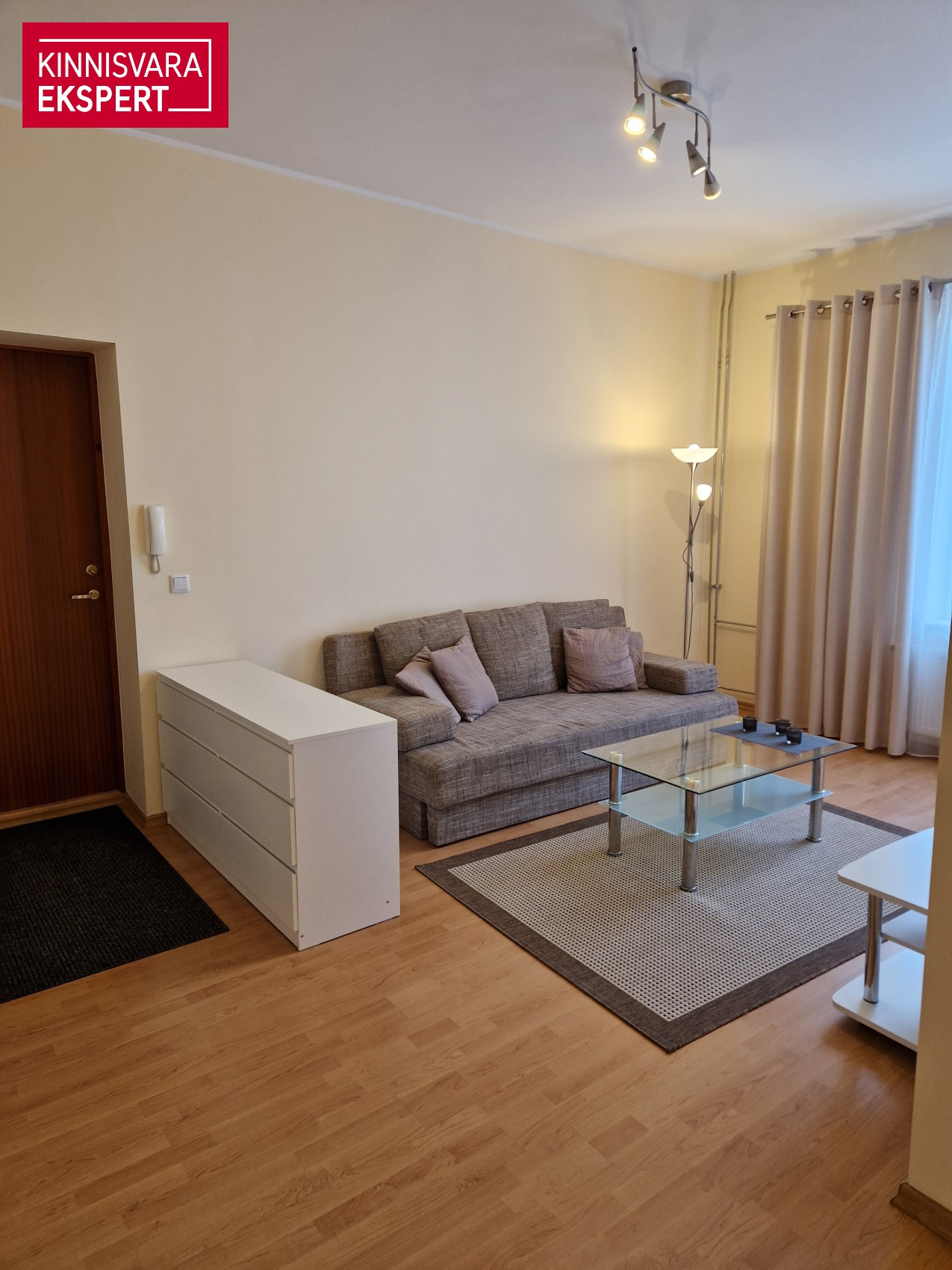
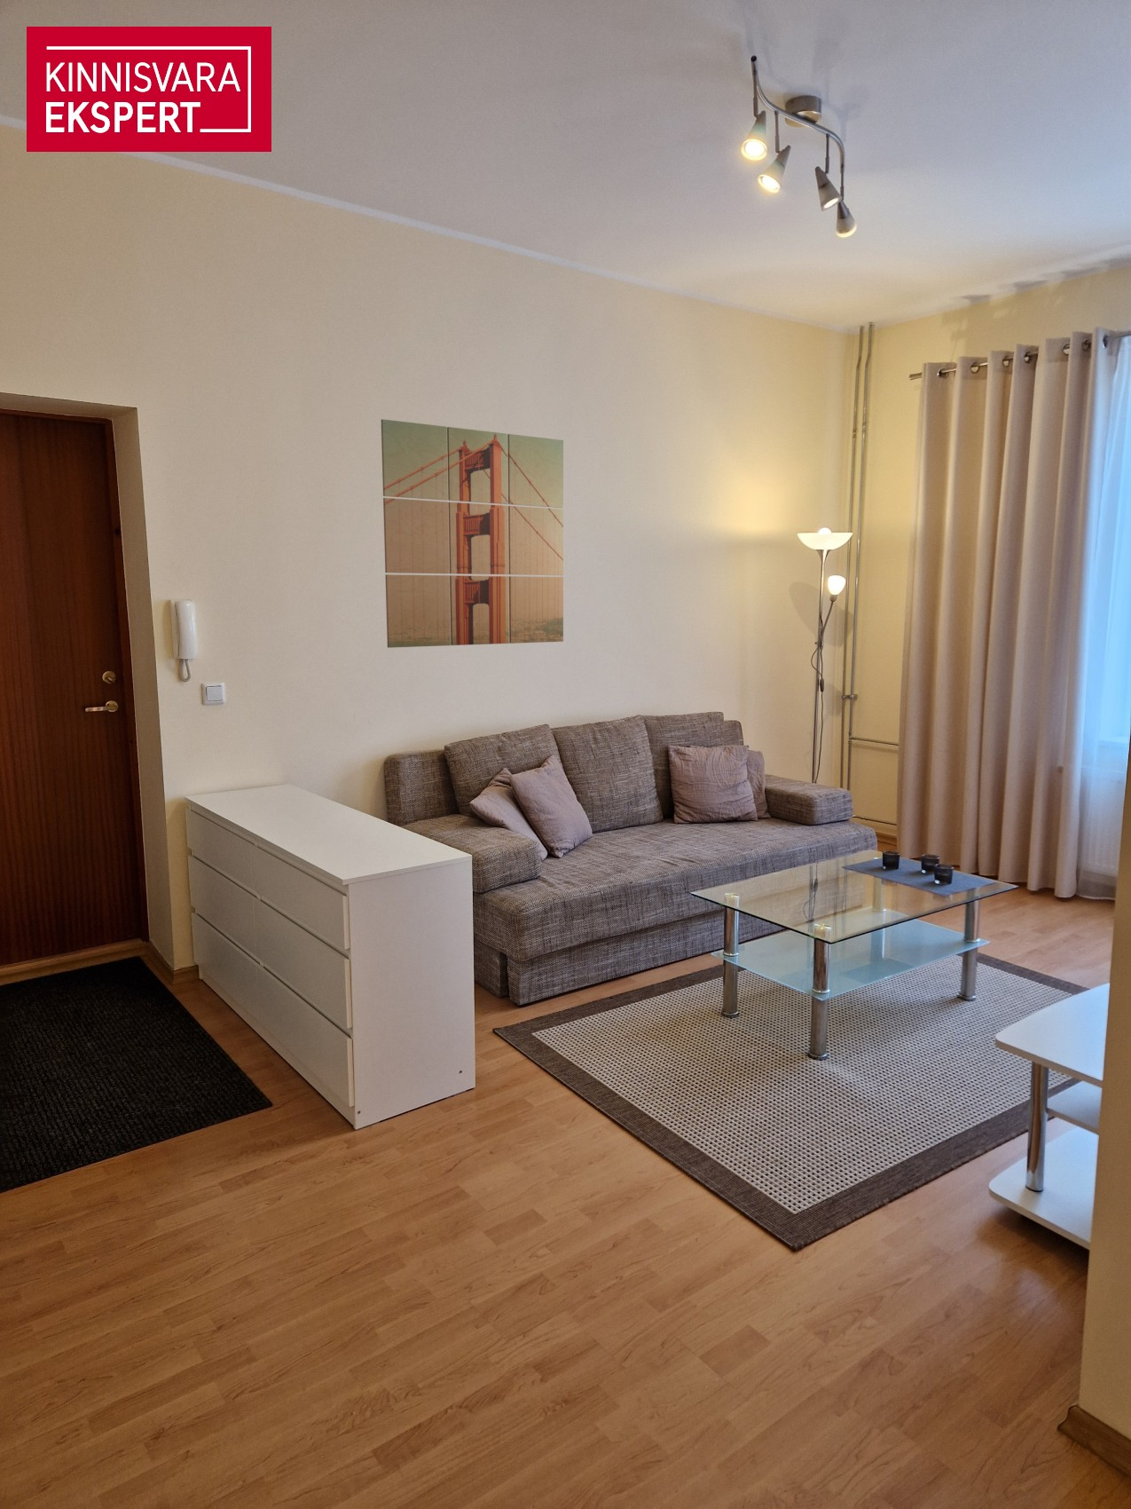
+ wall art (479, 538)
